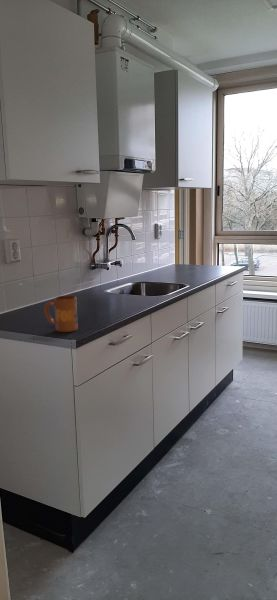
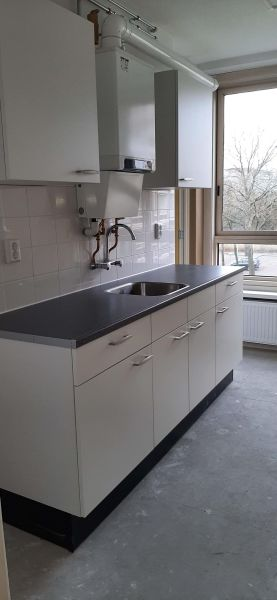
- mug (60, 313)
